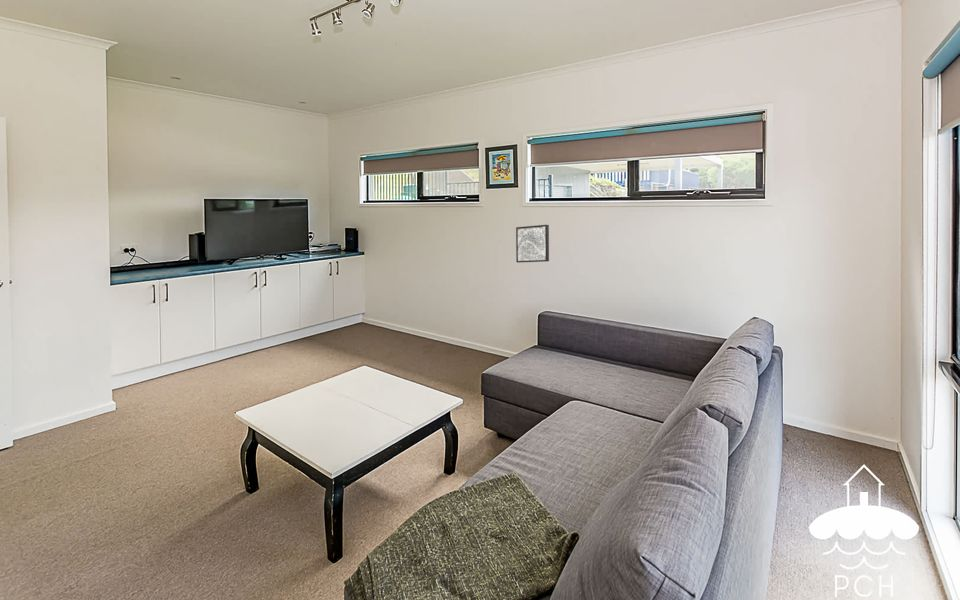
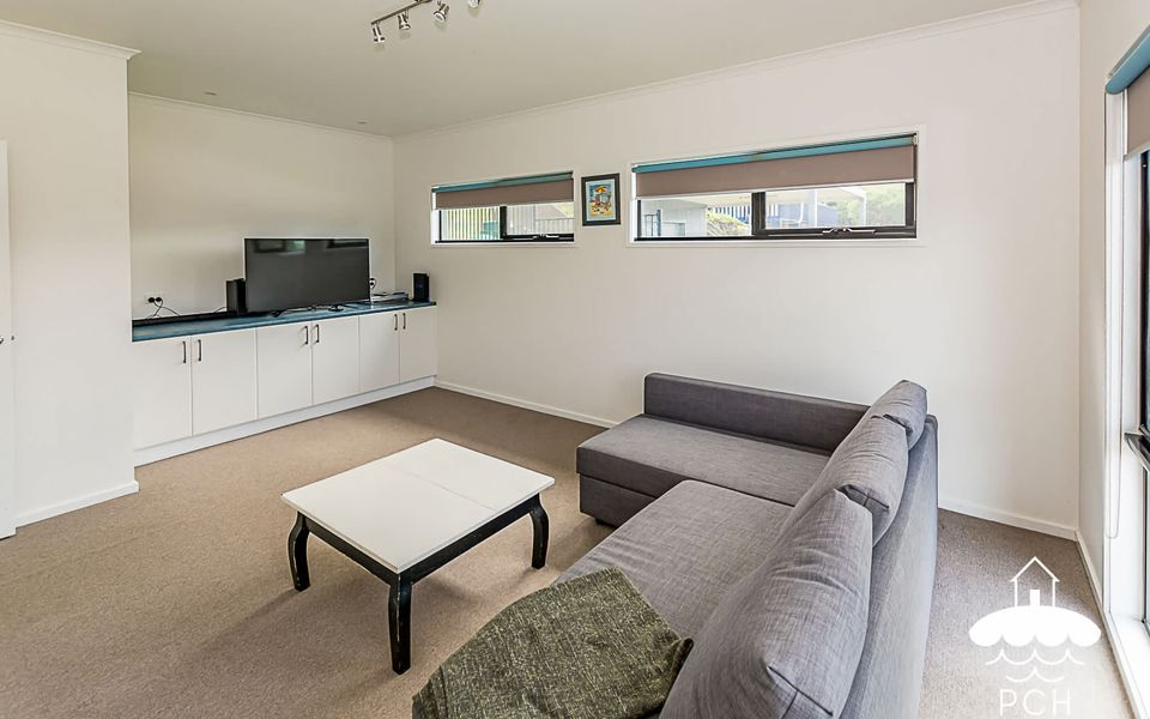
- wall art (532, 244)
